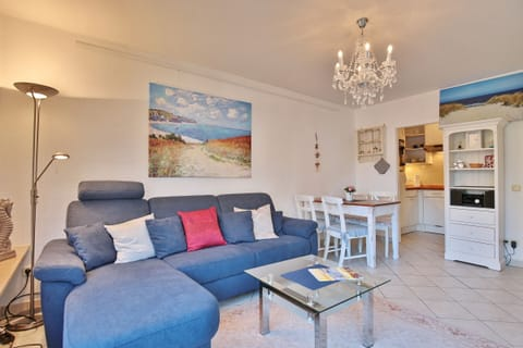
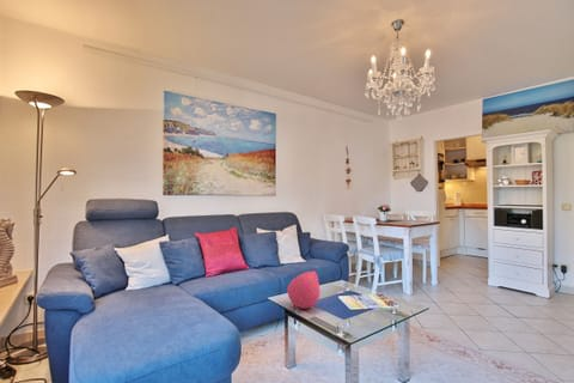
+ decorative ball (304, 290)
